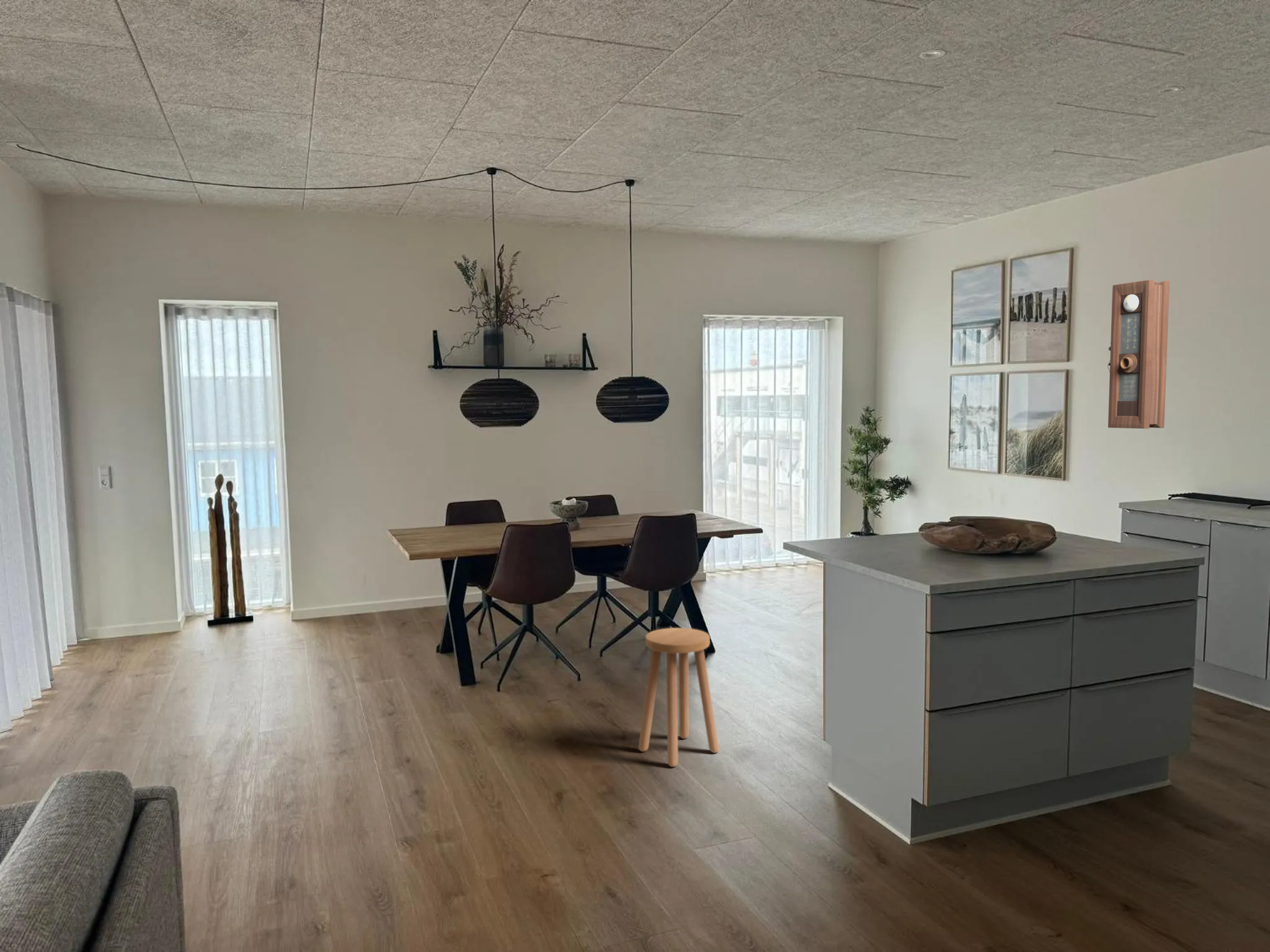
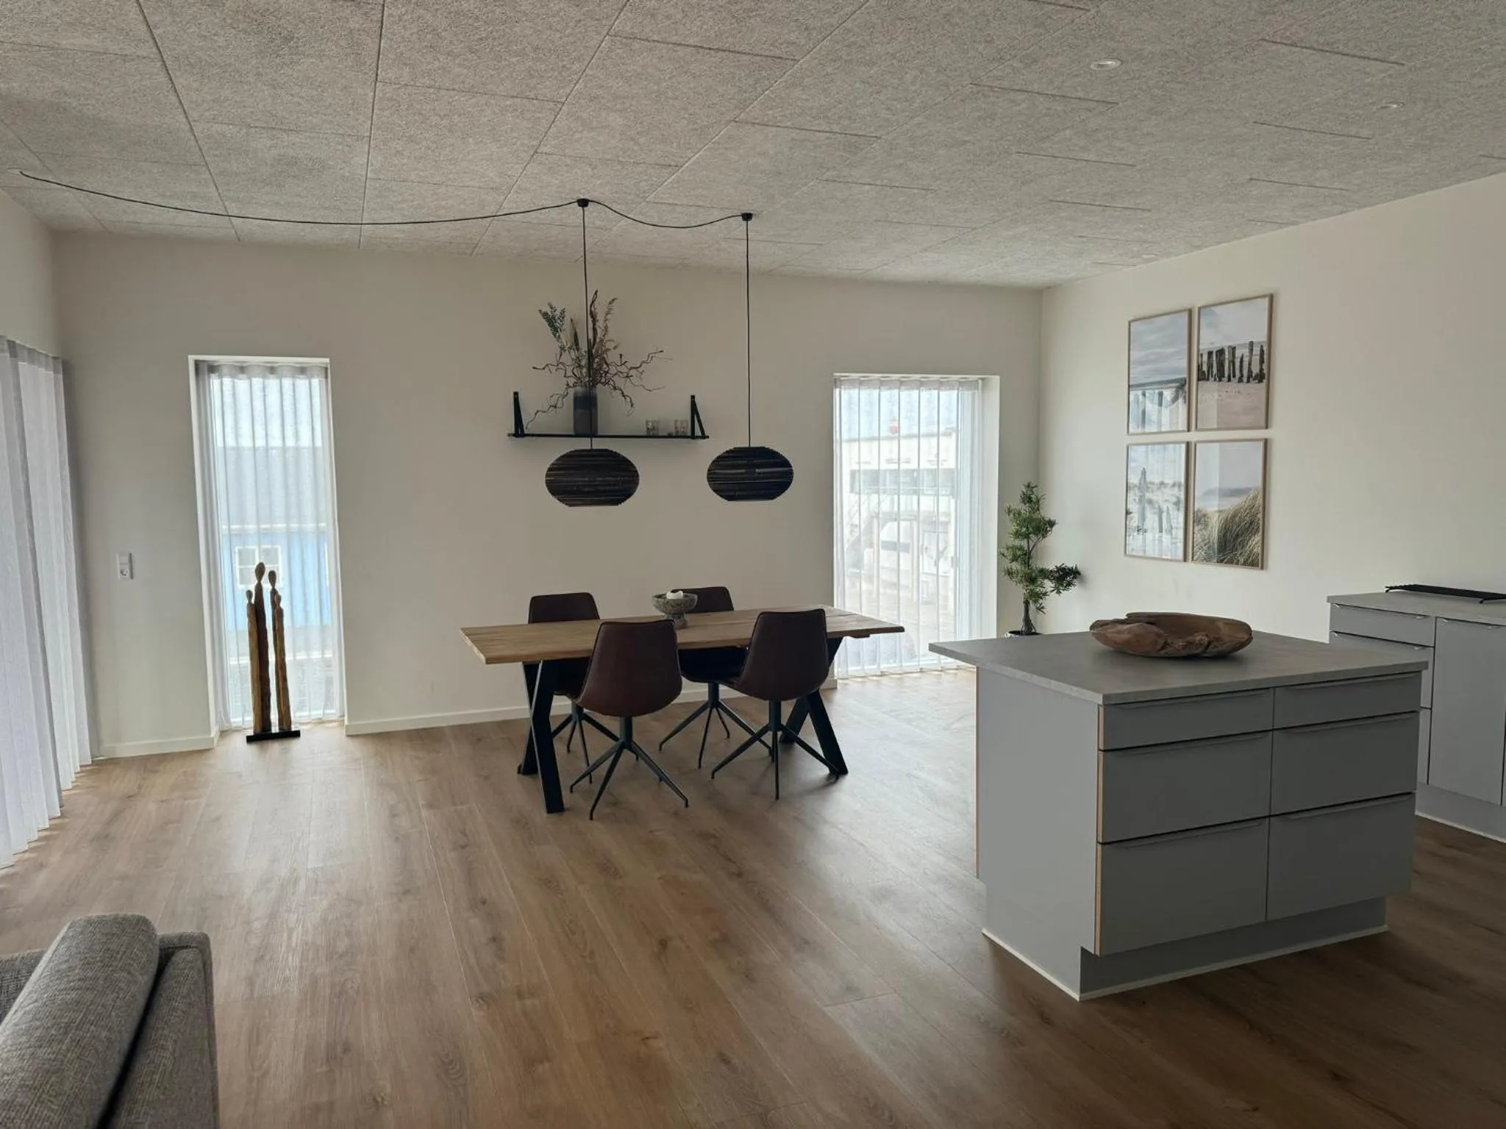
- stool (679, 694)
- pendulum clock (1130, 356)
